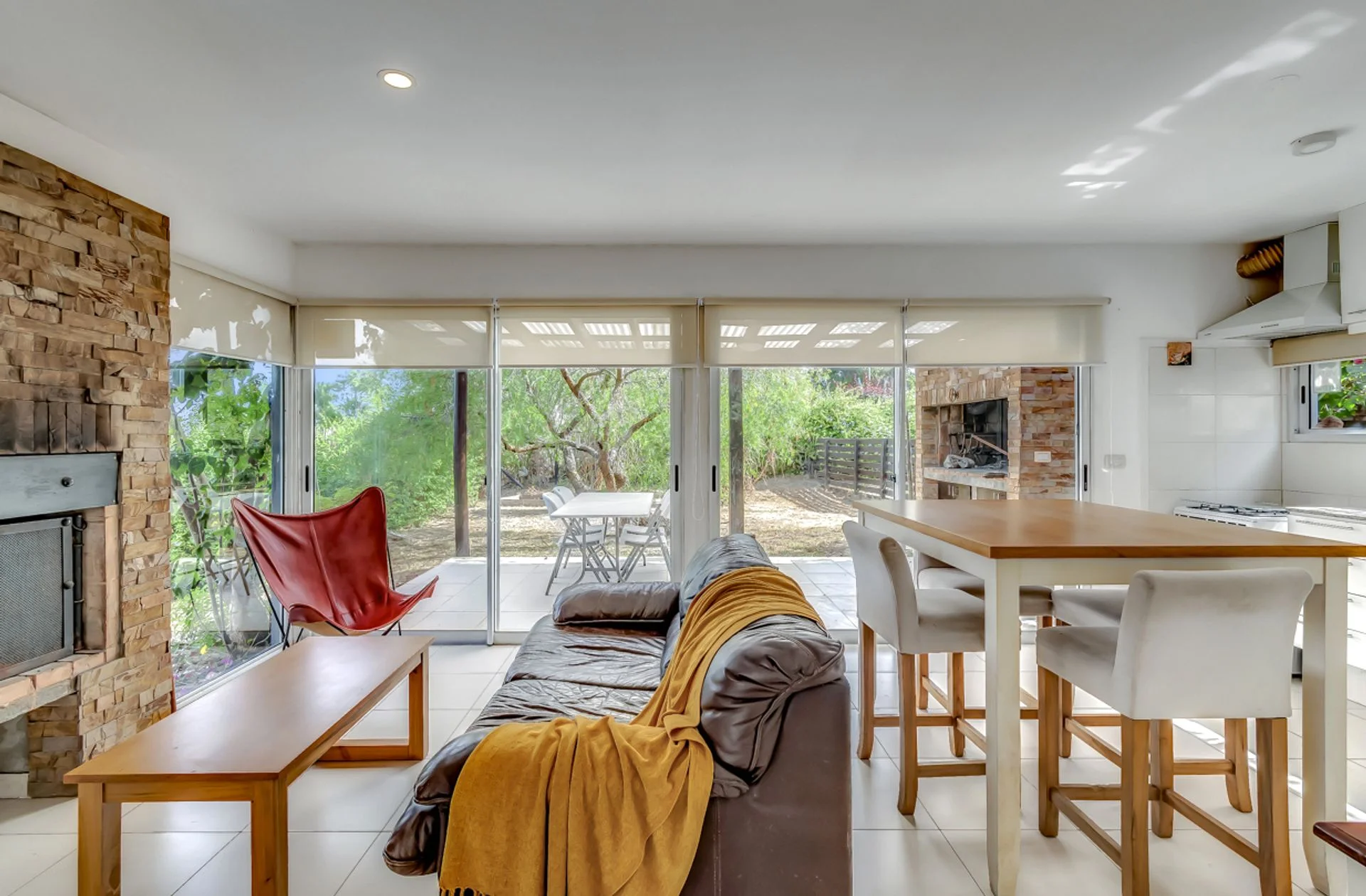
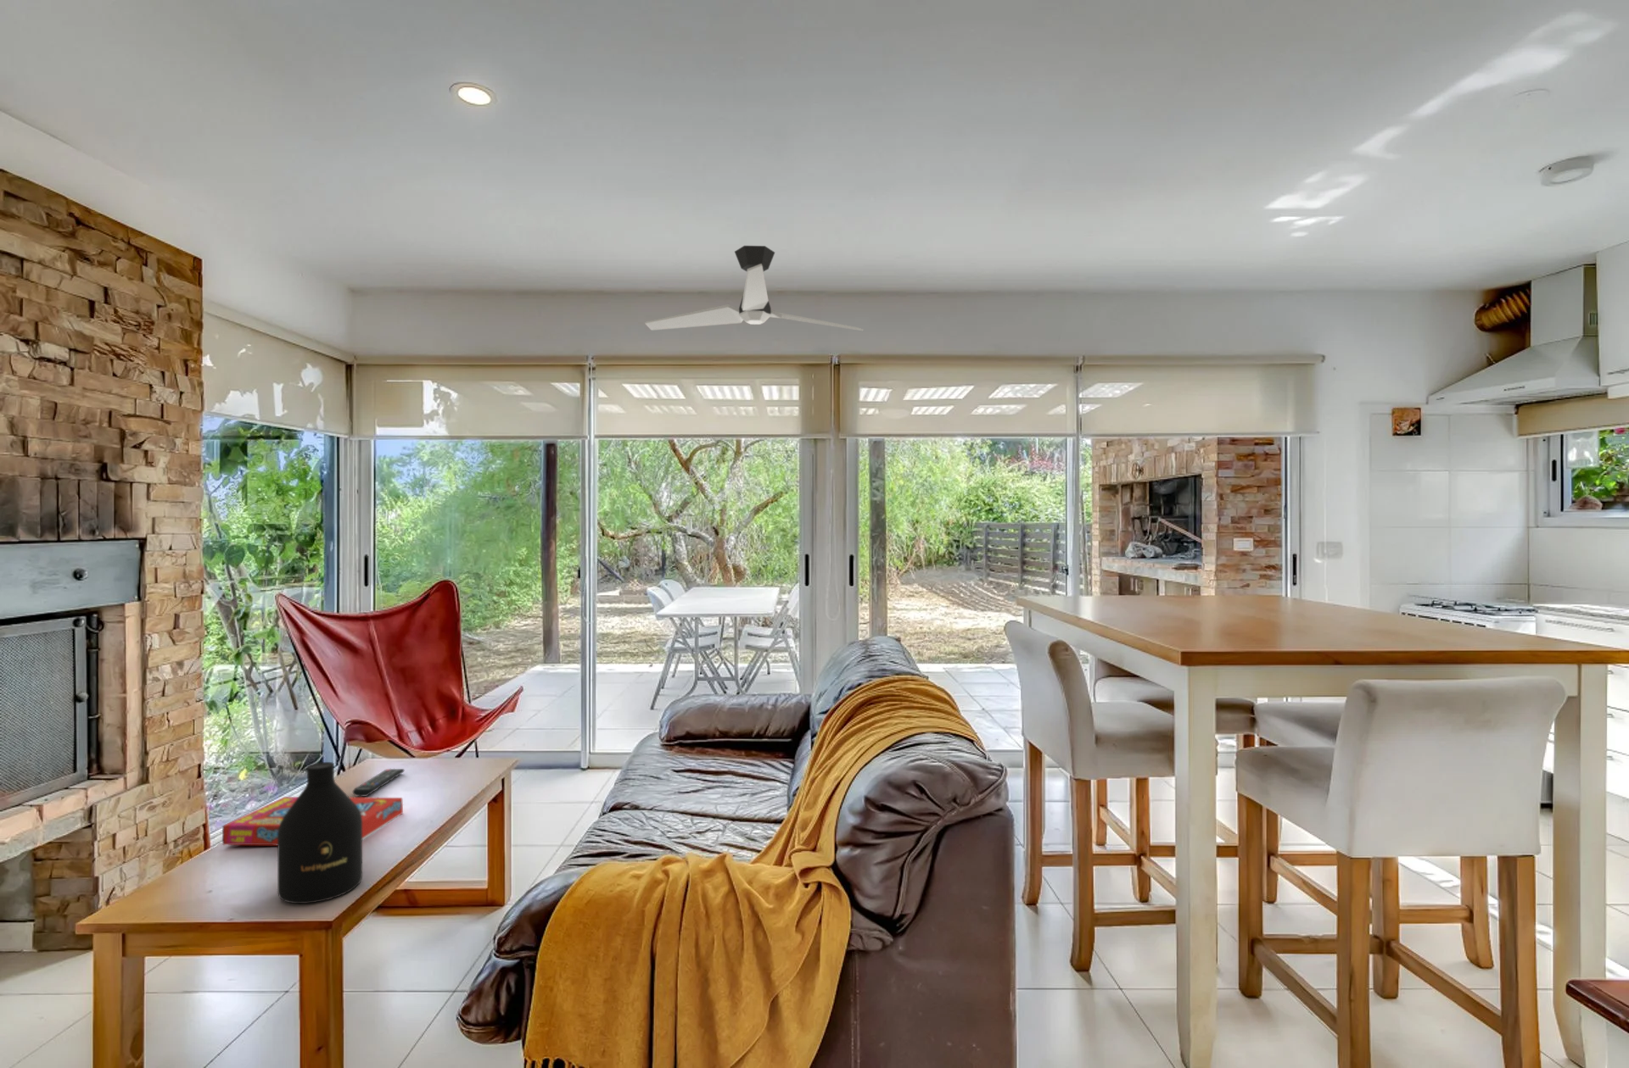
+ snack box (295, 801)
+ bottle (321, 826)
+ remote control (379, 782)
+ ceiling fan (754, 278)
